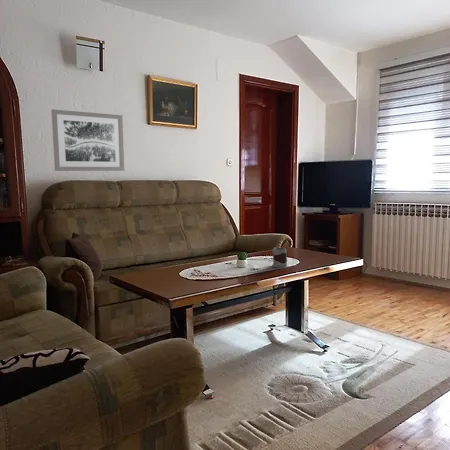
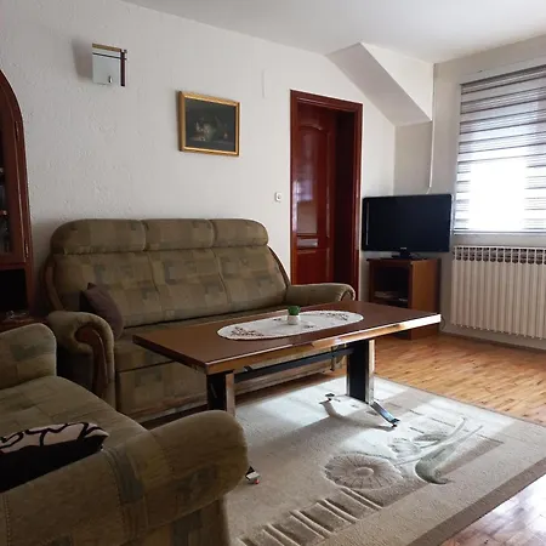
- mug (278, 256)
- wall art (90, 141)
